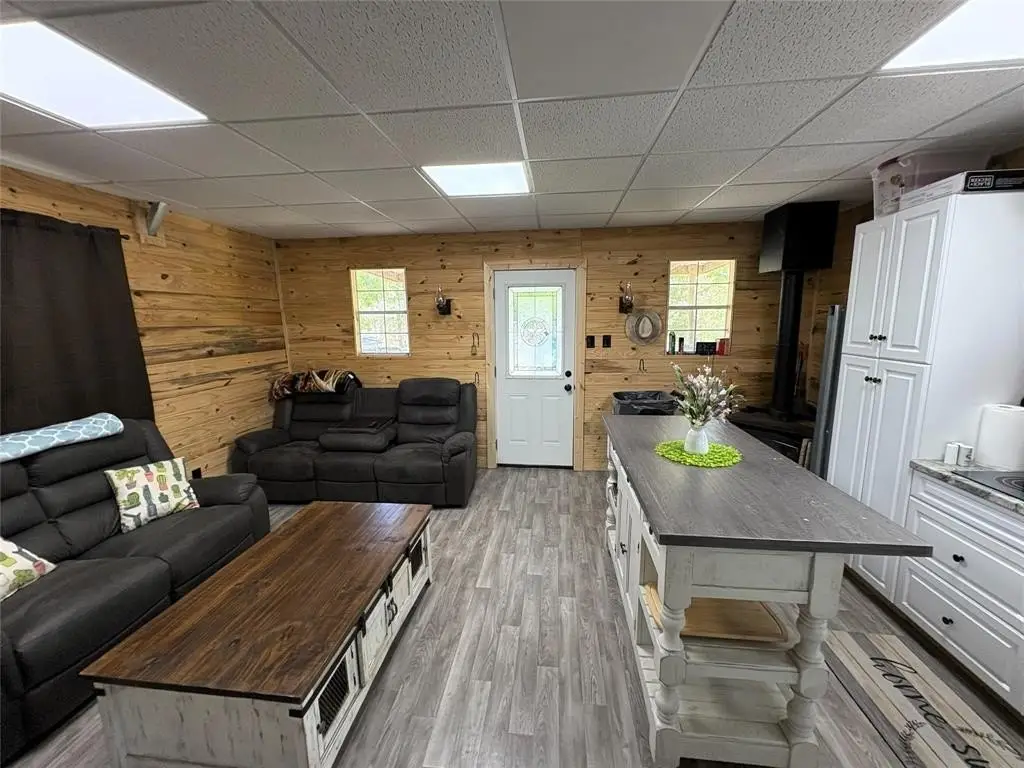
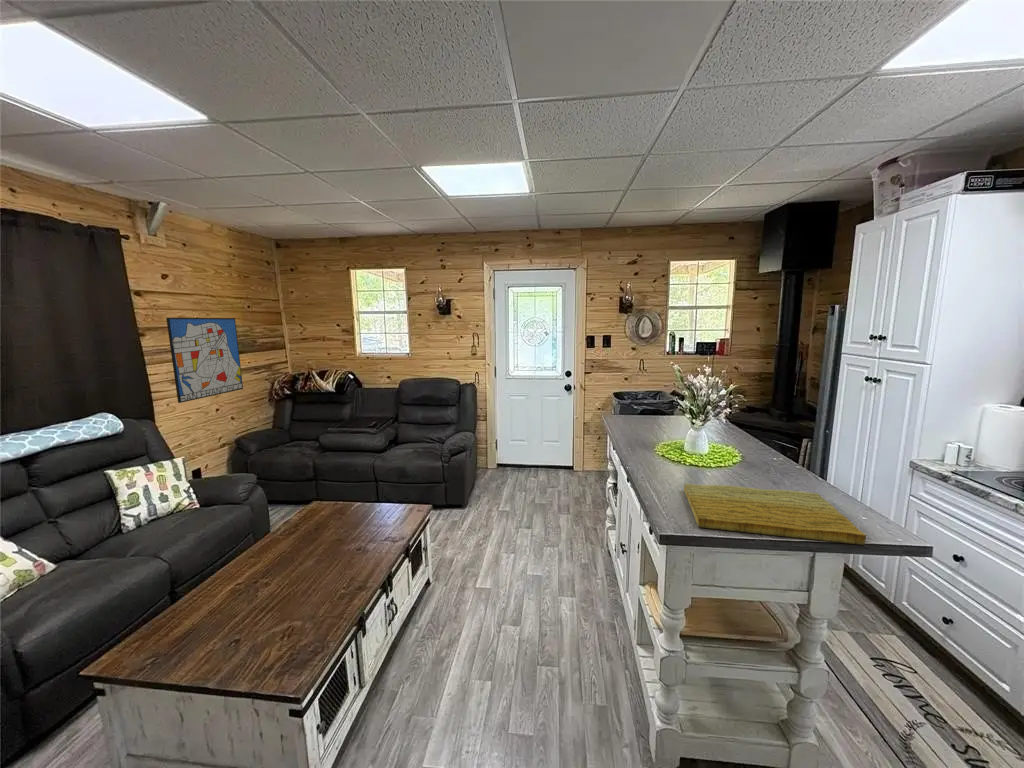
+ cutting board (762, 508)
+ wall art (208, 357)
